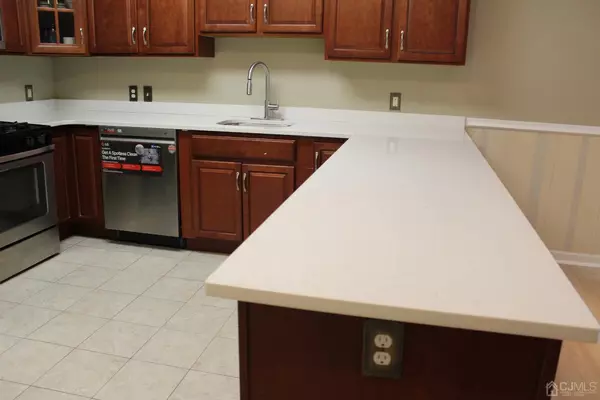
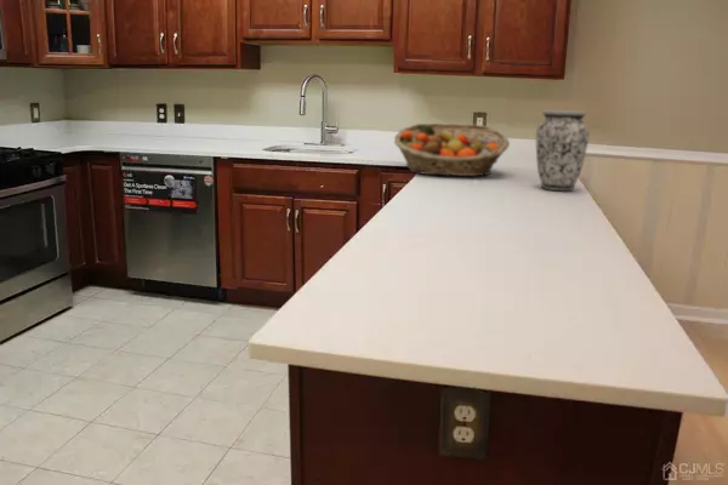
+ fruit basket (450, 148)
+ vase (561, 149)
